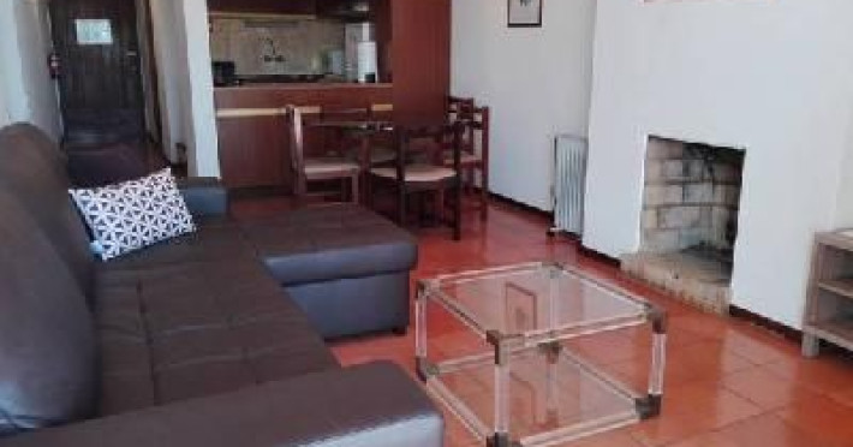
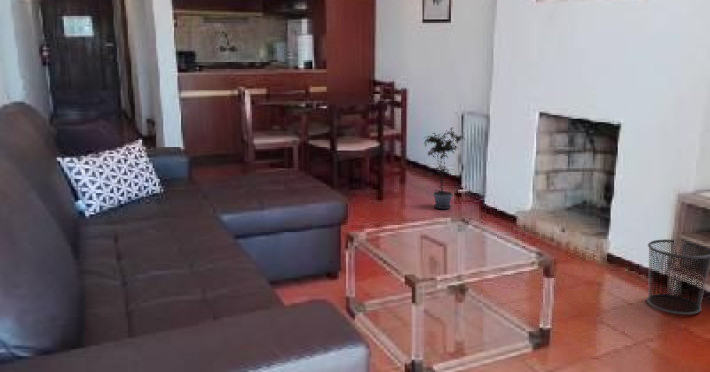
+ potted plant (443, 168)
+ waste bin (677, 276)
